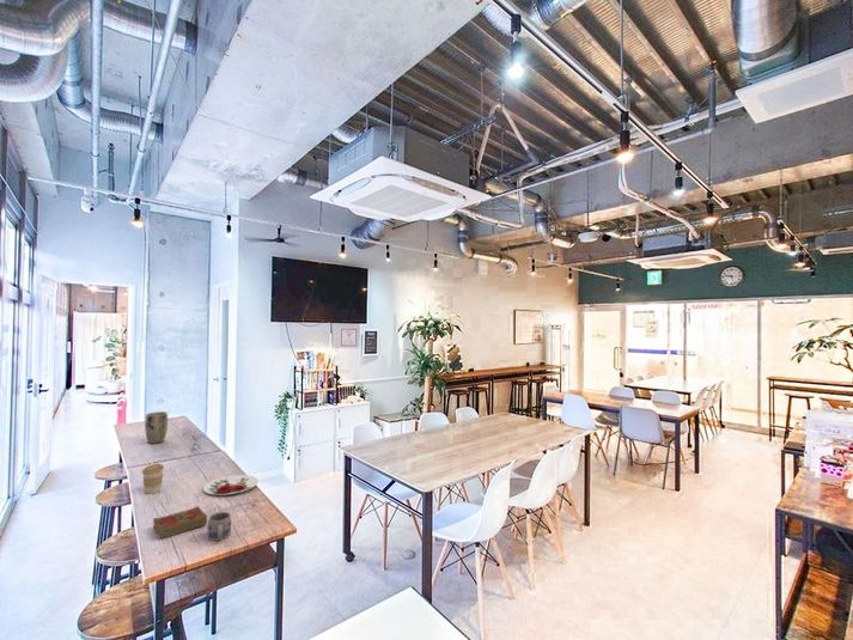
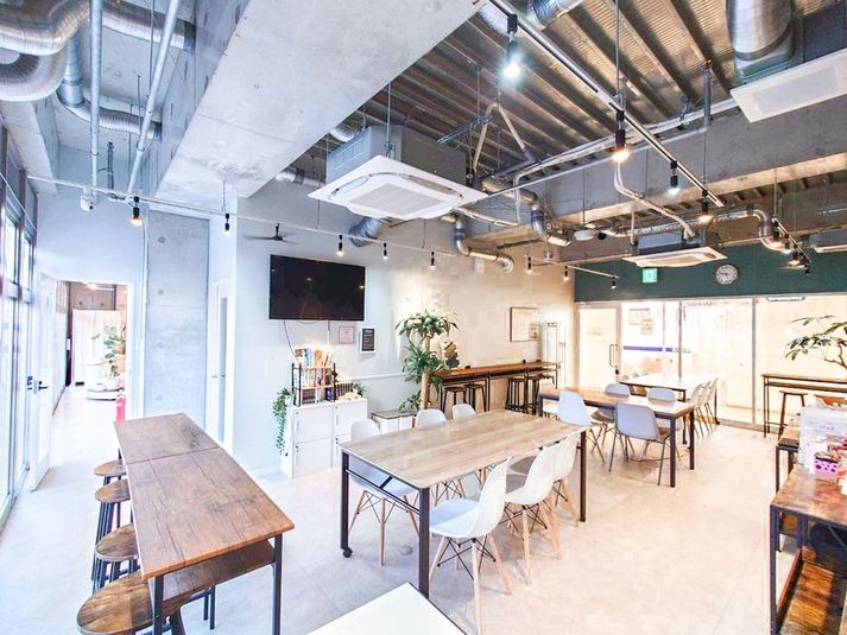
- plate (231, 483)
- plant pot (156, 427)
- book (179, 520)
- coffee cup (152, 477)
- mug (219, 526)
